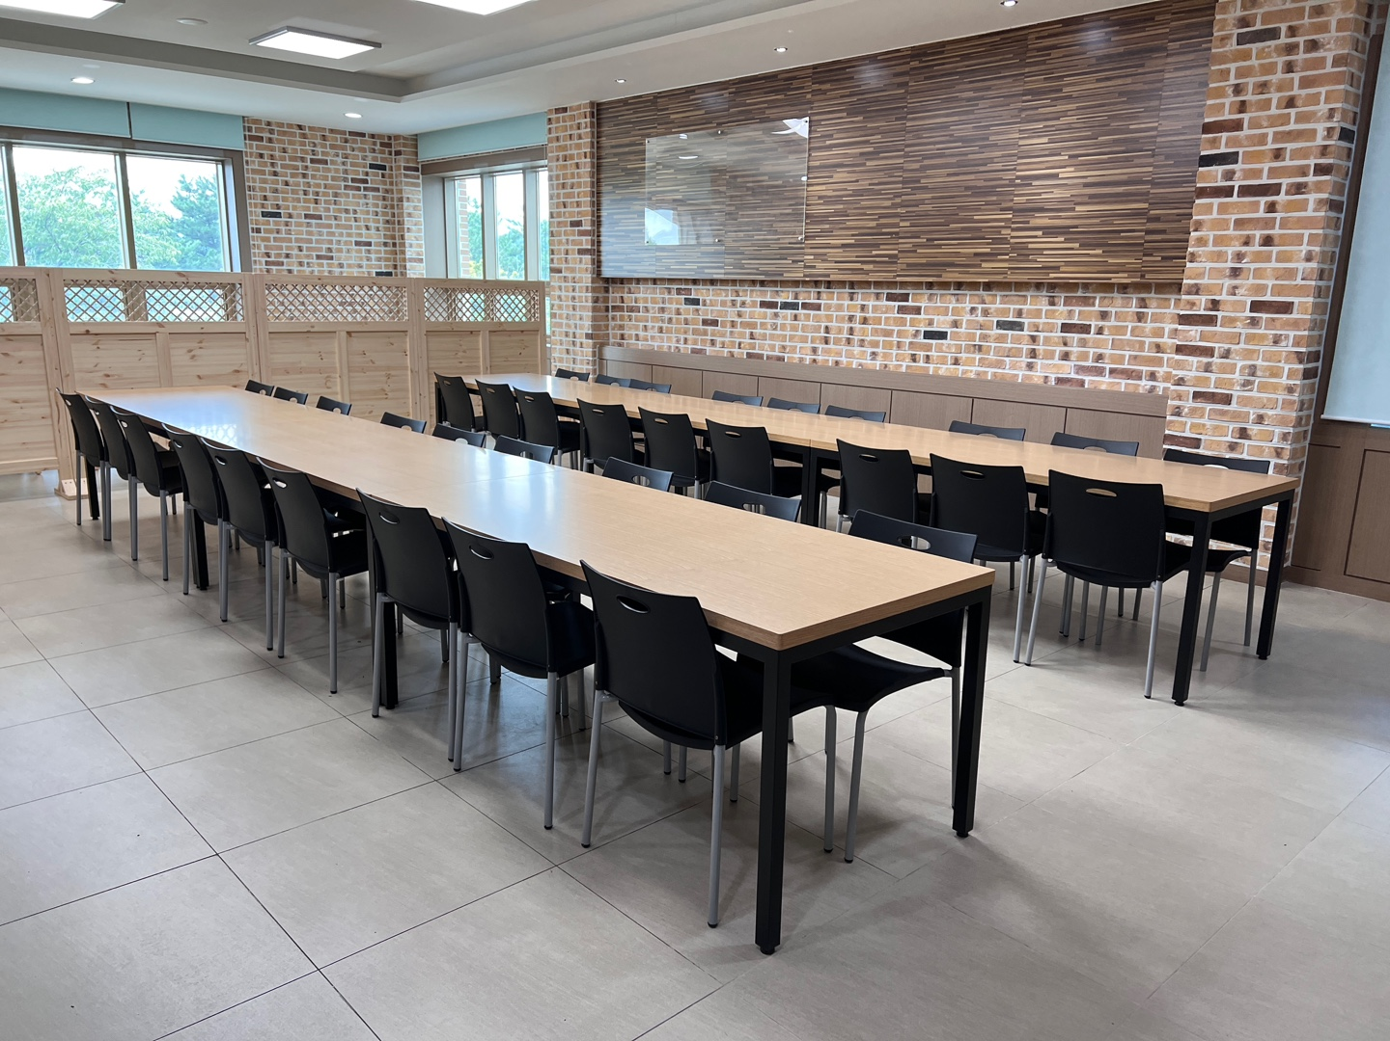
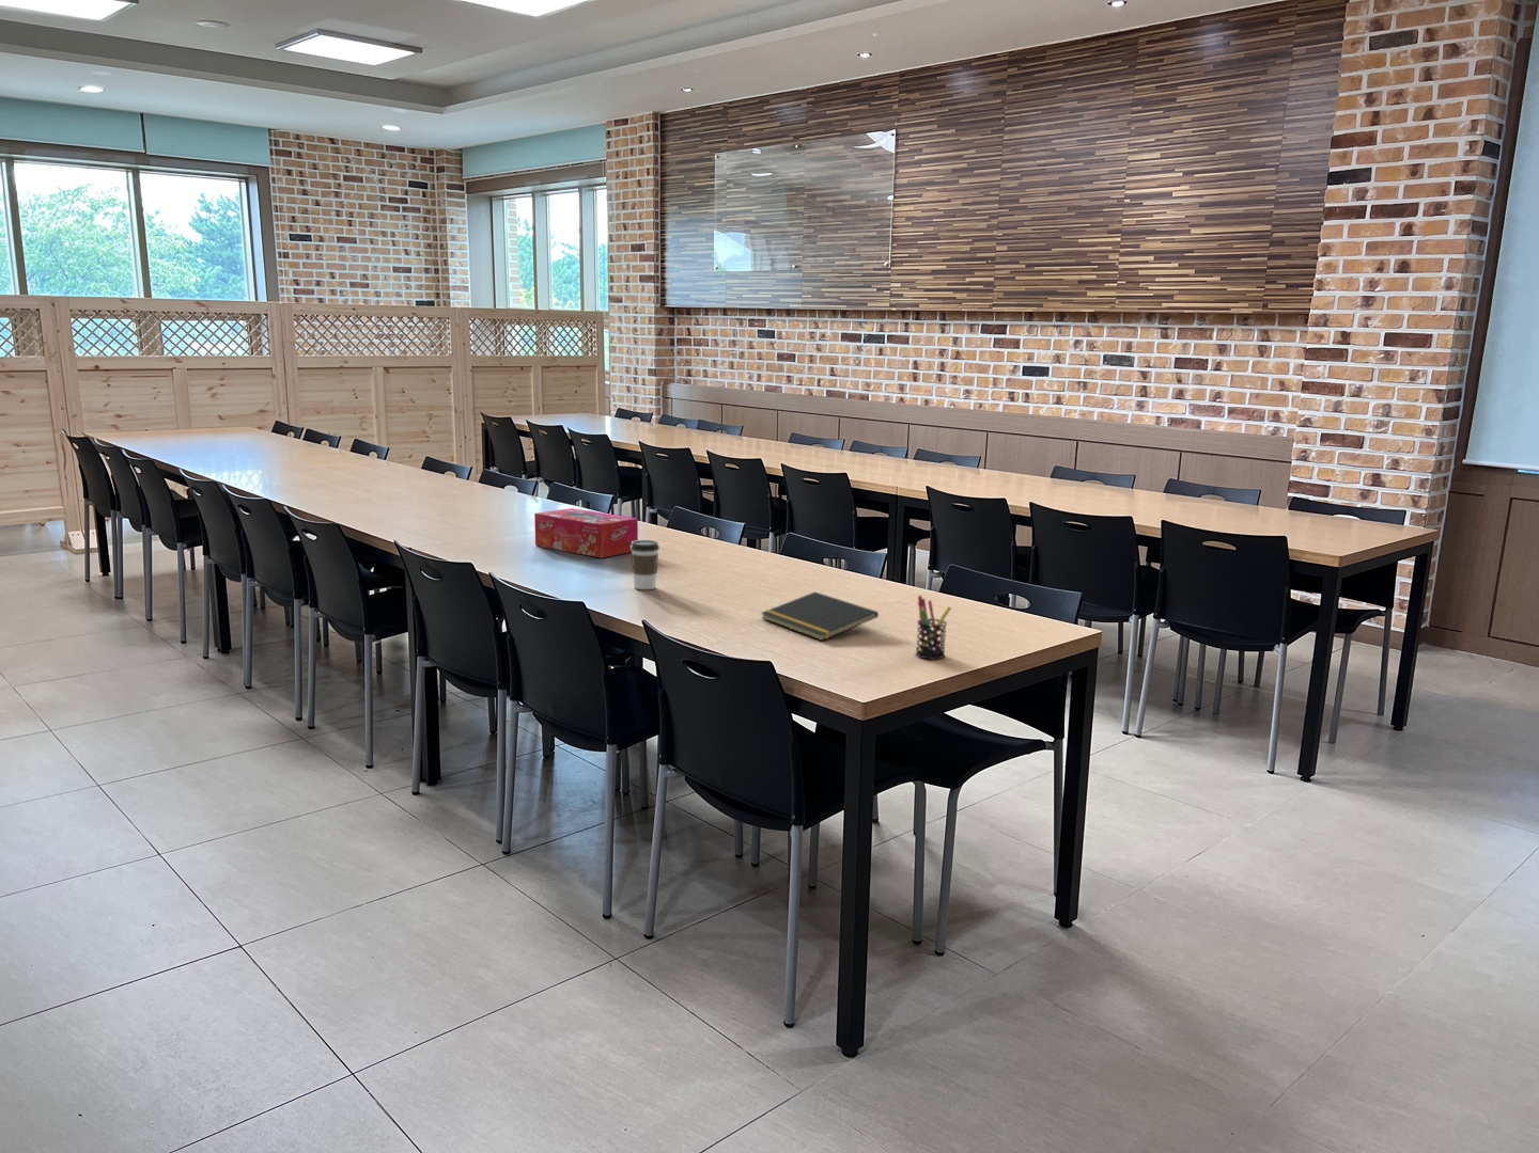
+ coffee cup (645, 564)
+ notepad (818, 615)
+ pen holder (928, 626)
+ tissue box (585, 532)
